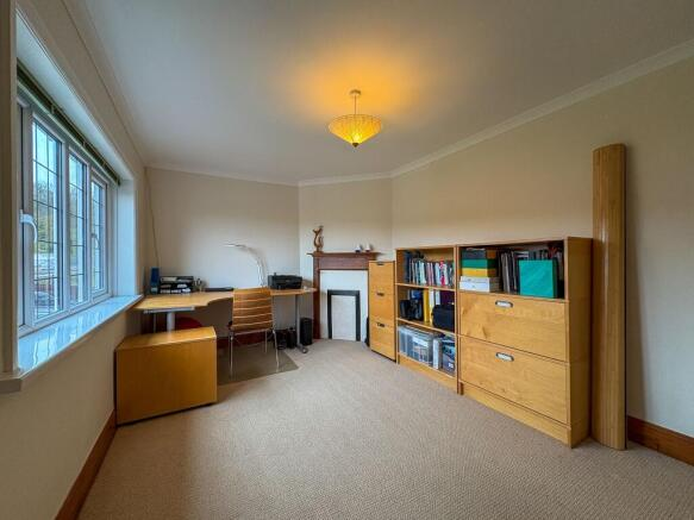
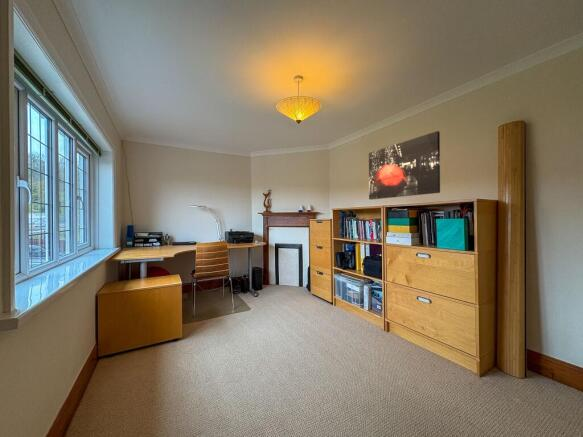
+ wall art (399, 170)
